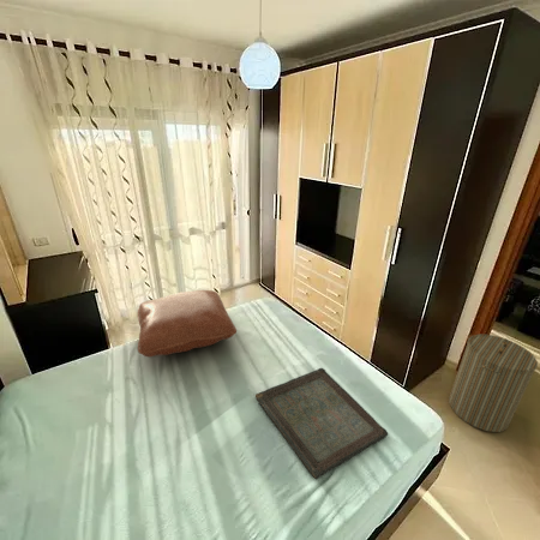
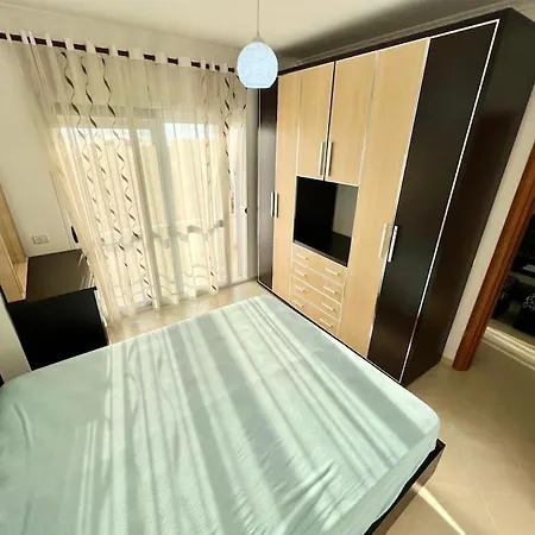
- laundry hamper (490, 377)
- pillow (185, 319)
- serving tray (317, 413)
